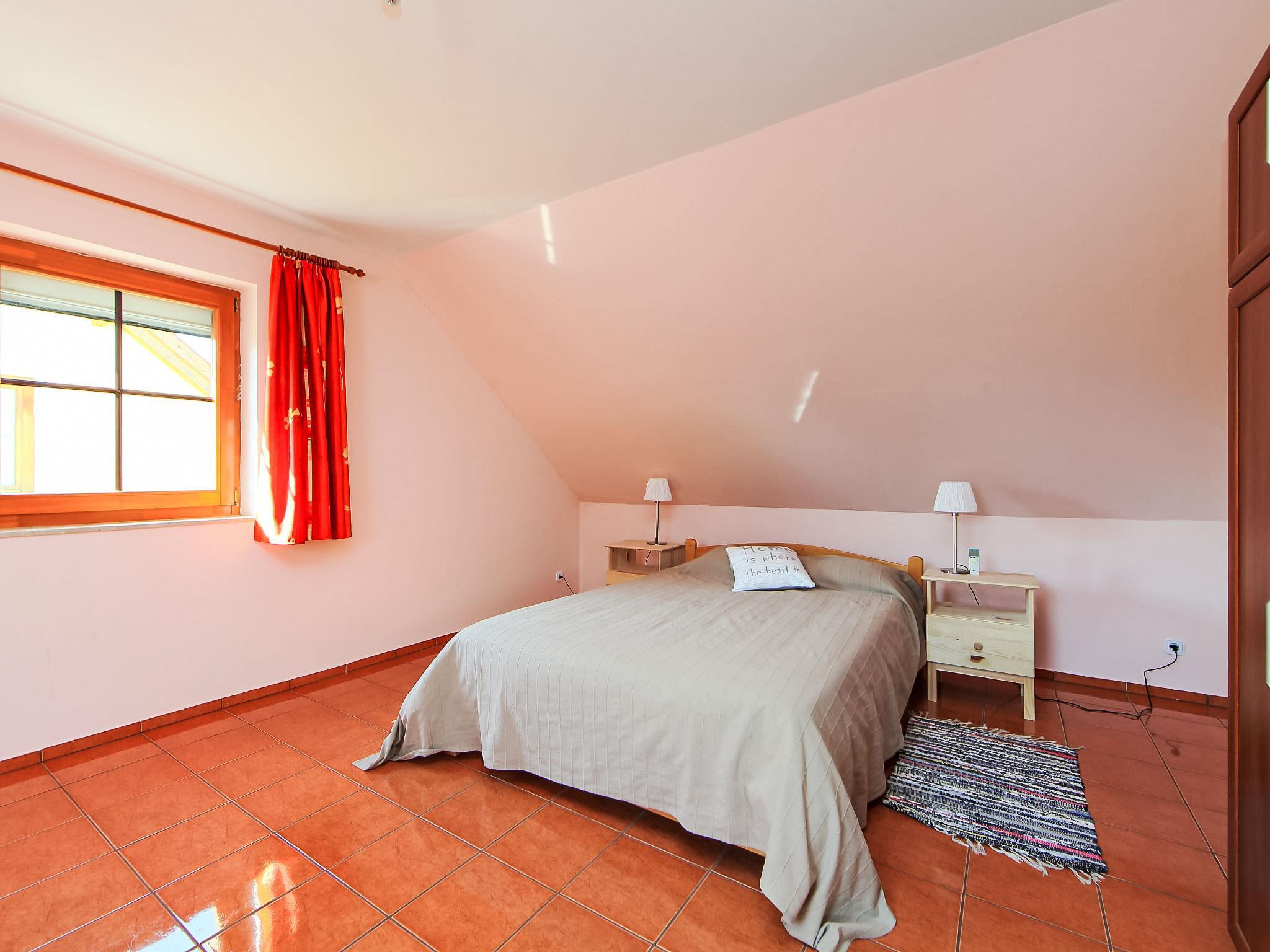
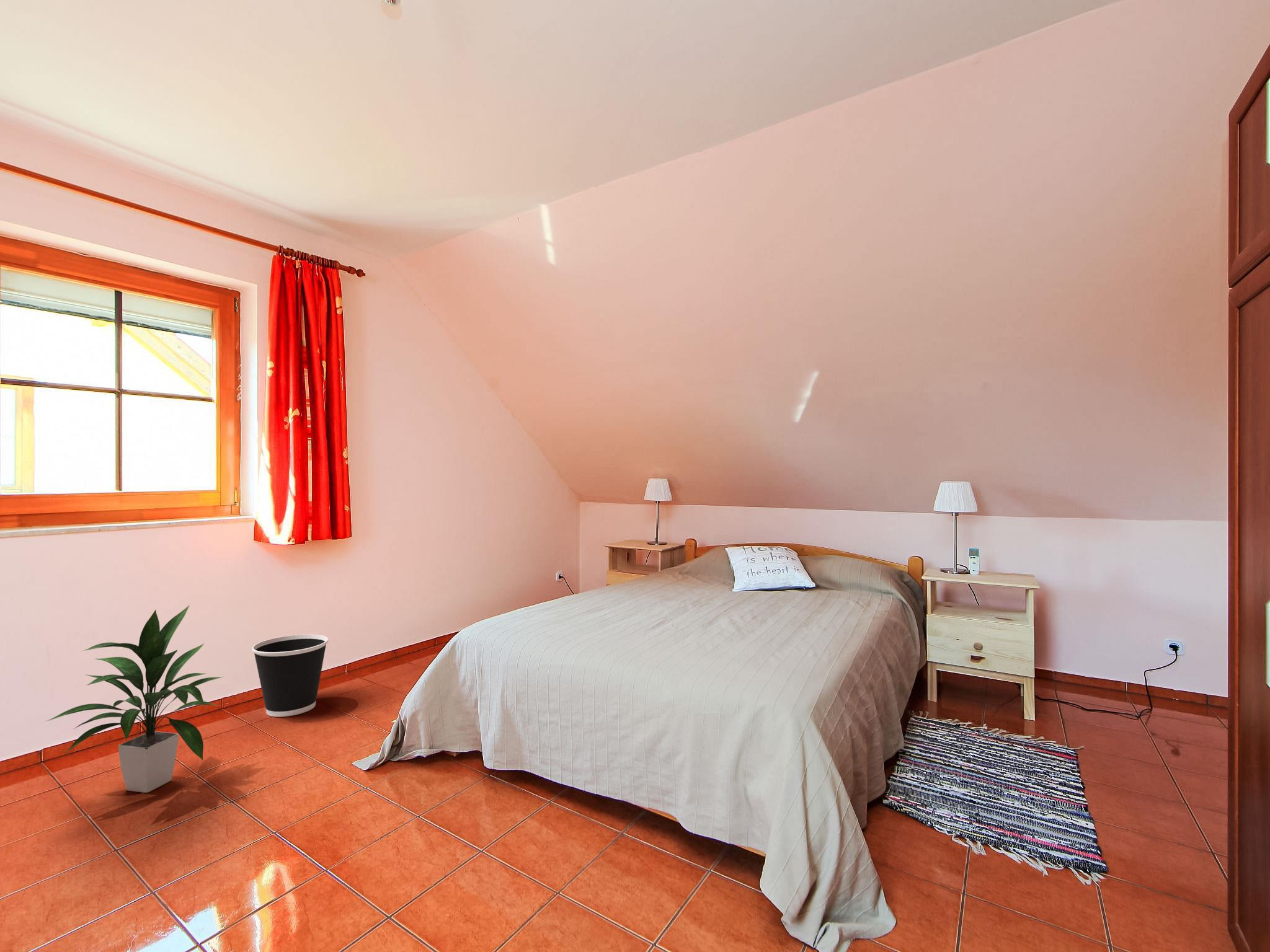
+ wastebasket (291, 676)
+ indoor plant (149, 700)
